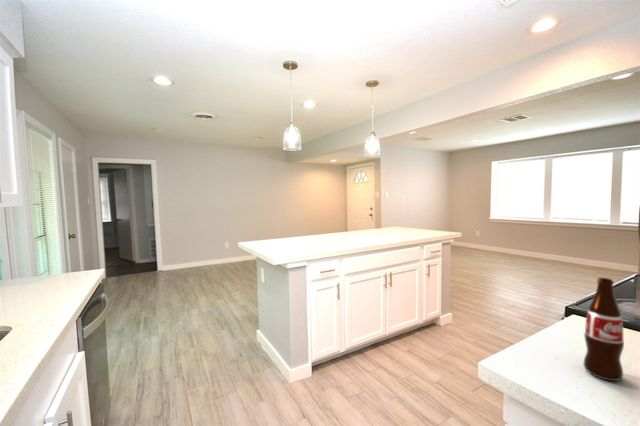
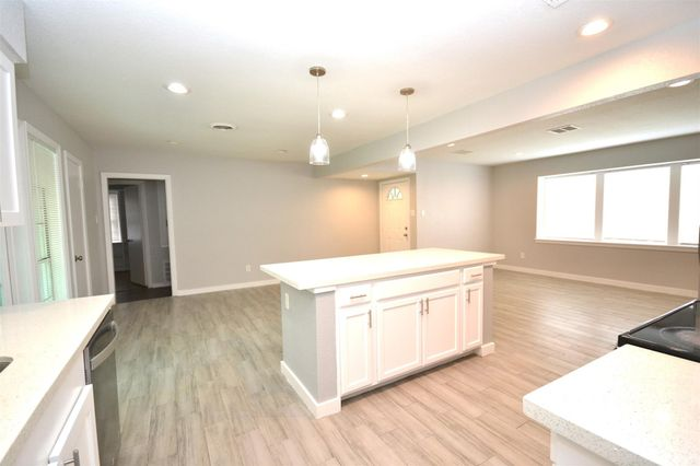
- bottle (603, 326)
